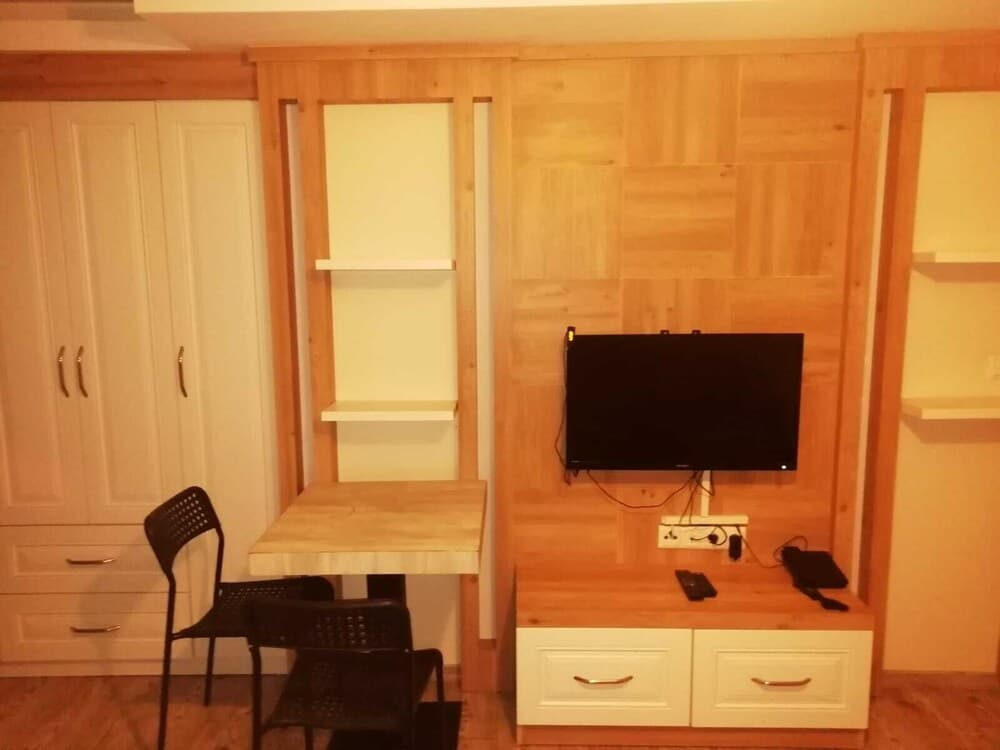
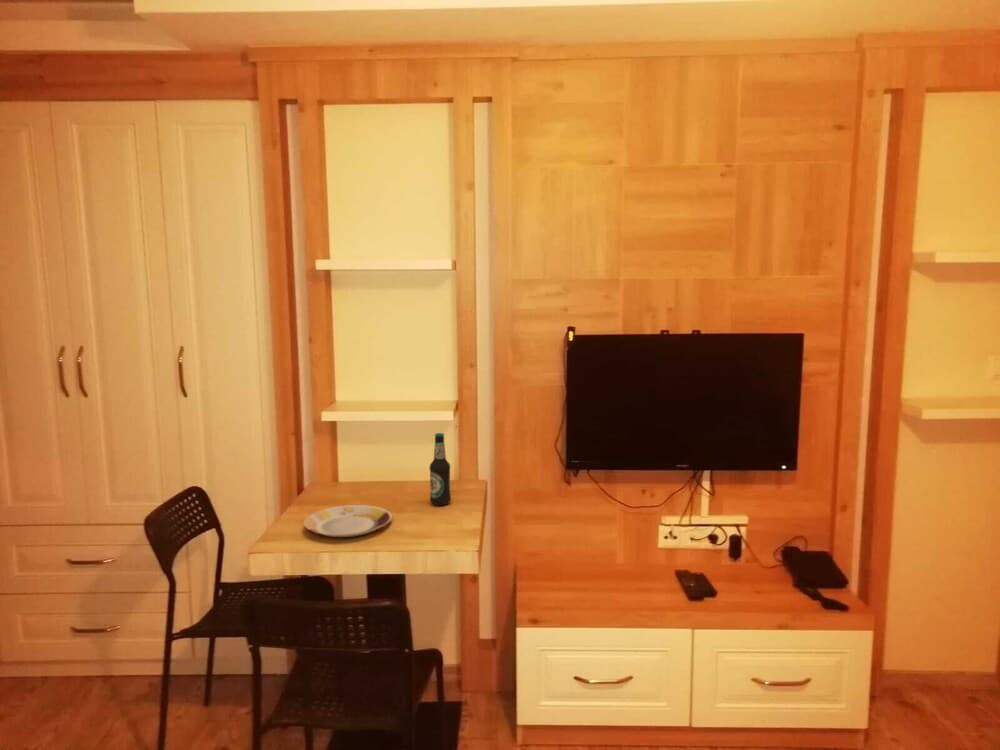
+ plate (348, 522)
+ bottle (439, 468)
